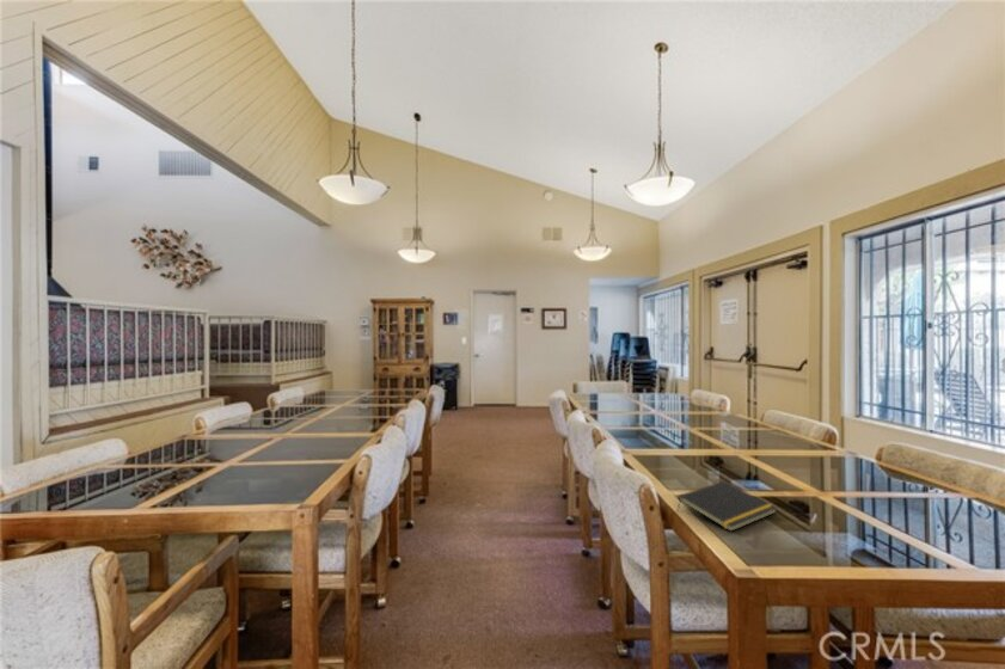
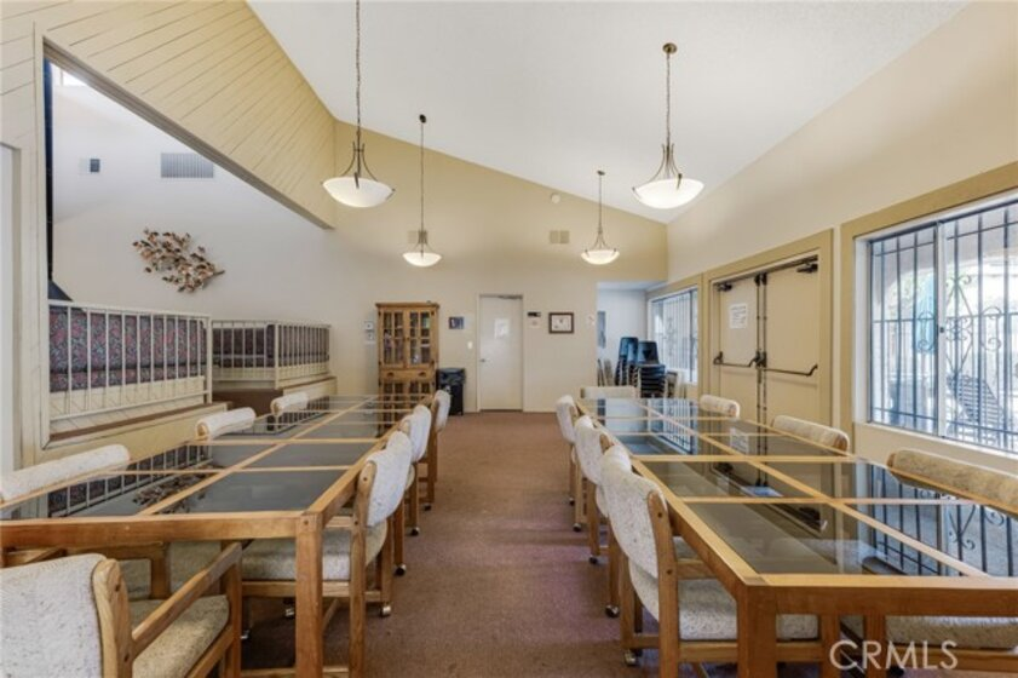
- notepad (727, 503)
